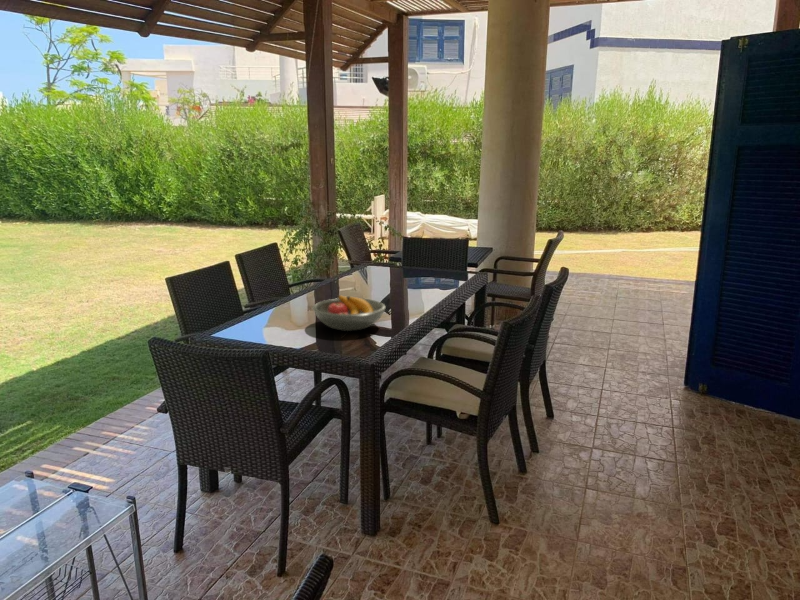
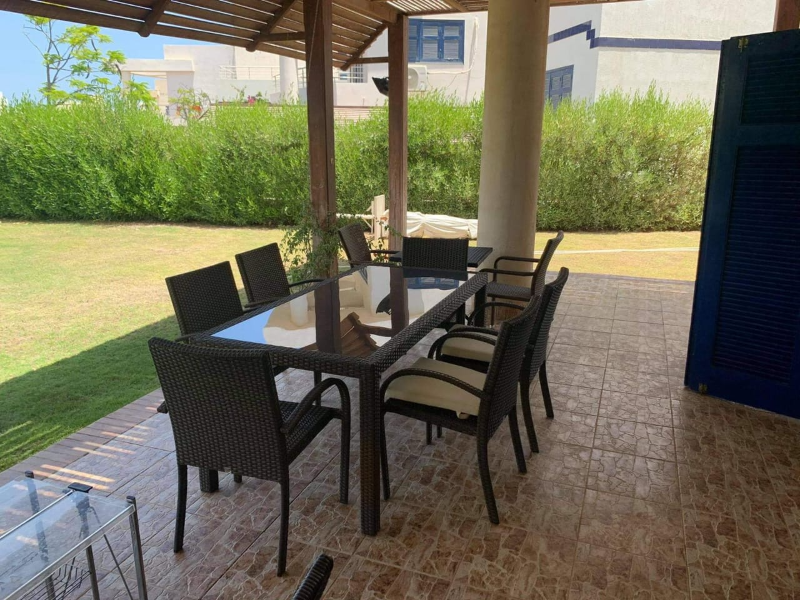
- fruit bowl (349, 313)
